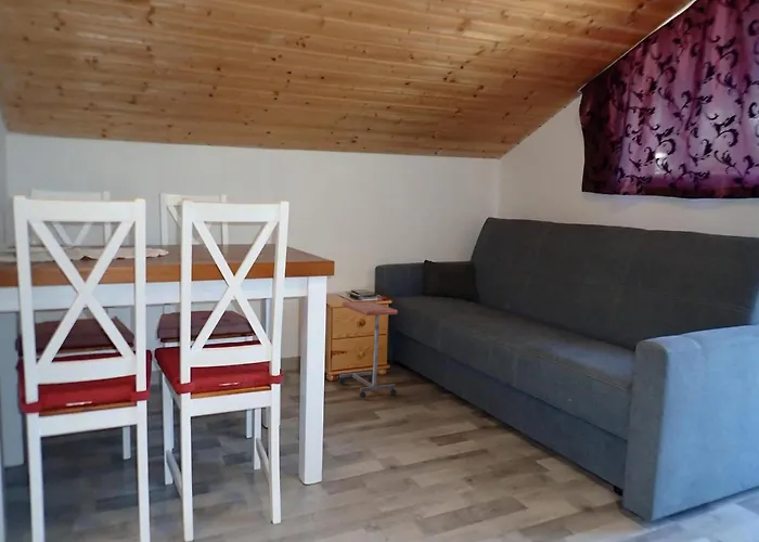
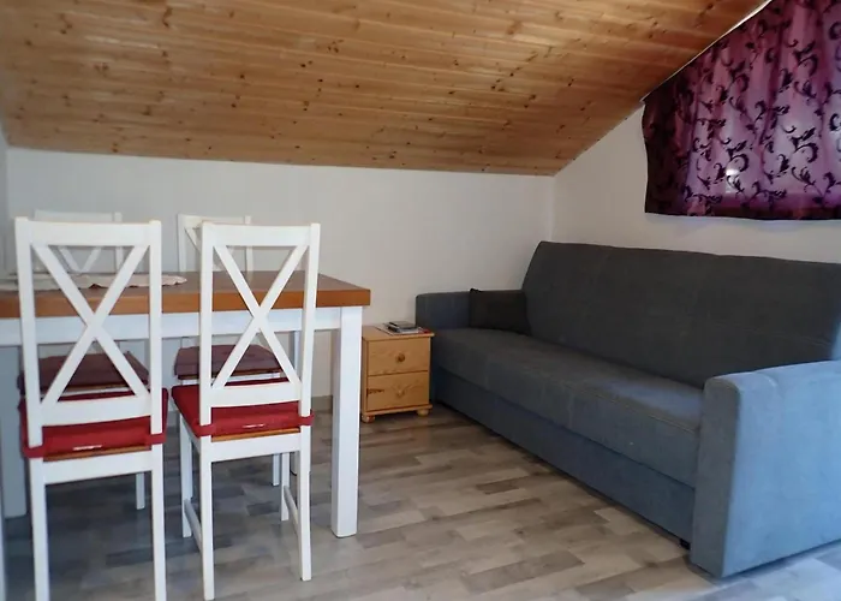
- side table (374, 348)
